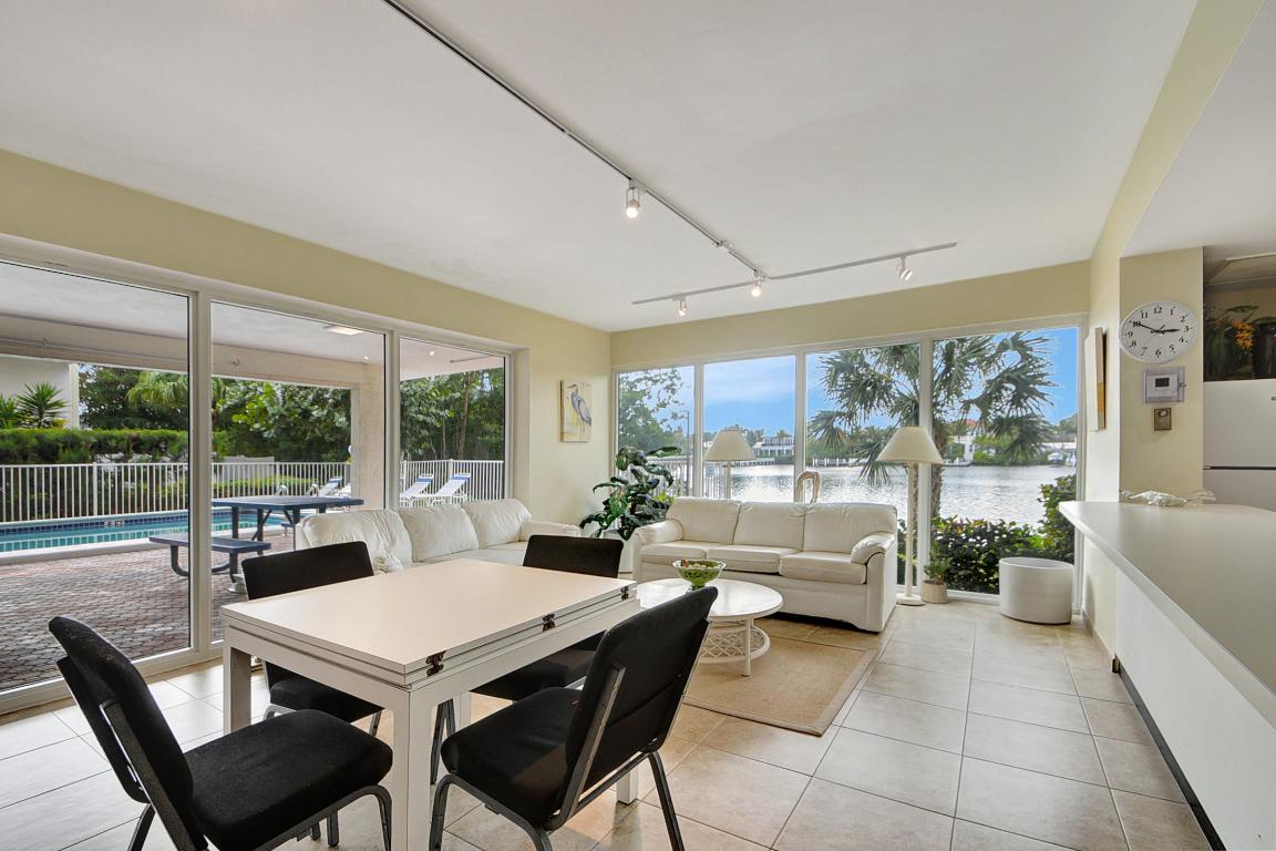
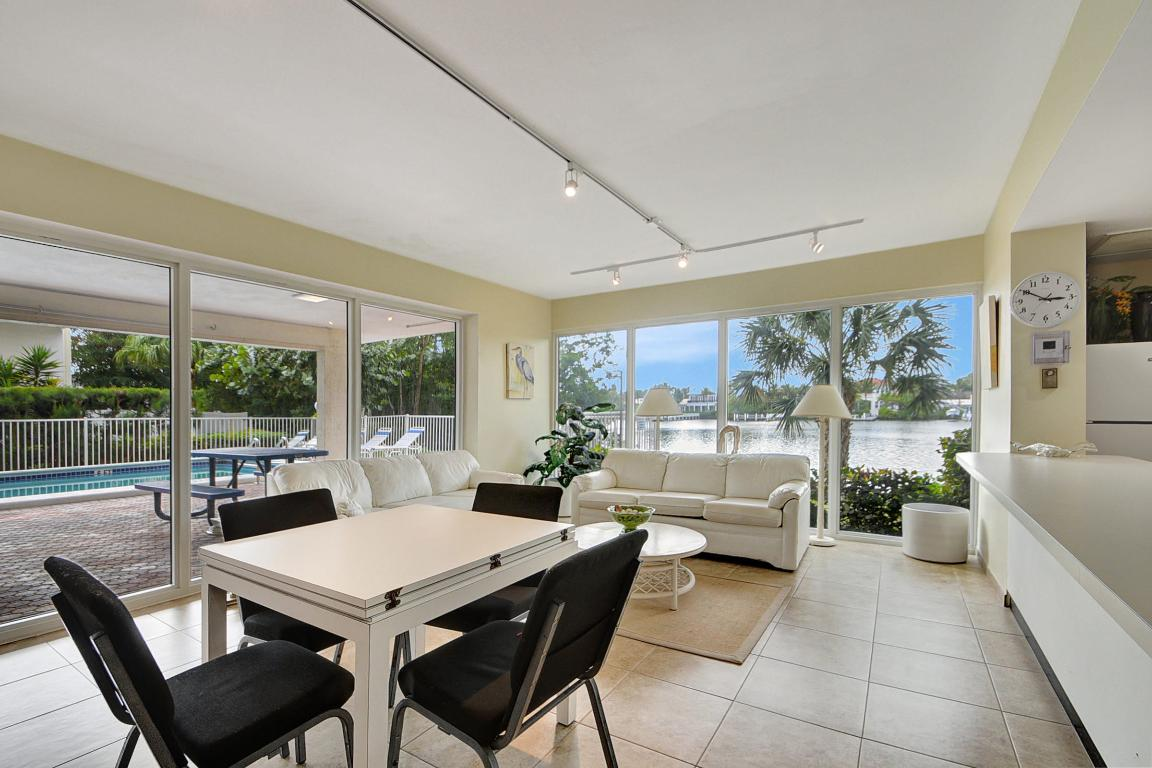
- potted plant (936, 570)
